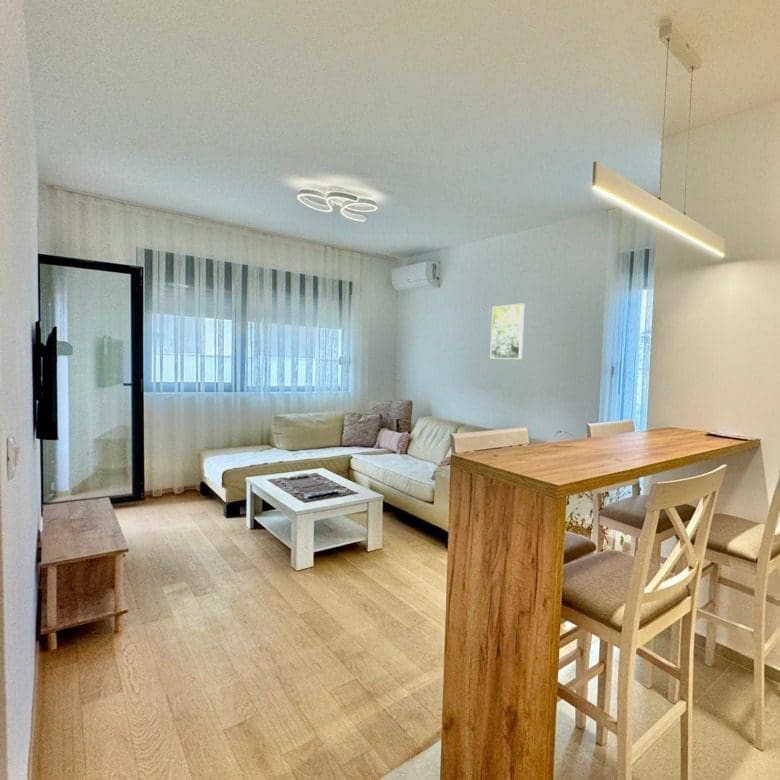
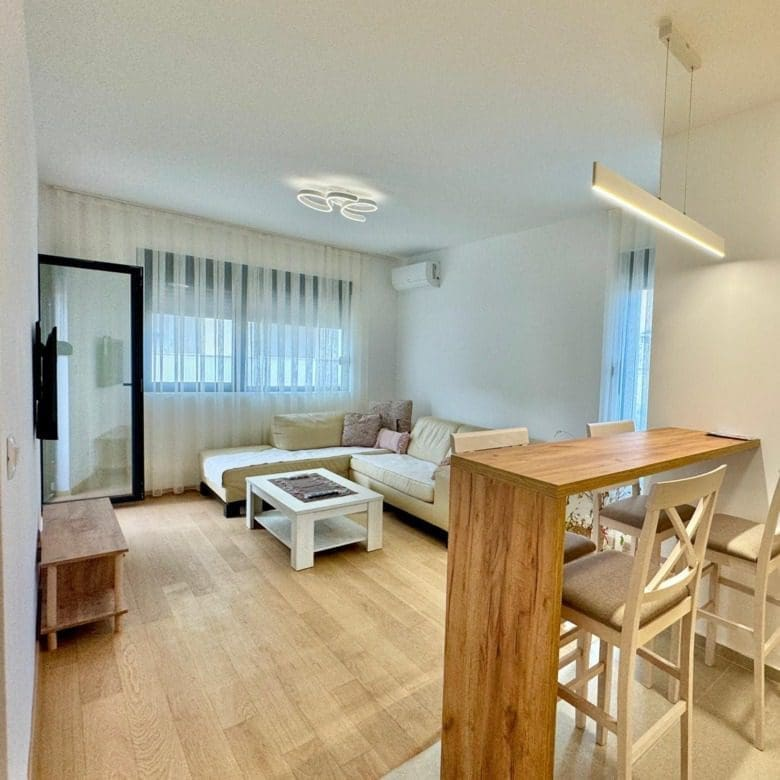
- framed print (506, 332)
